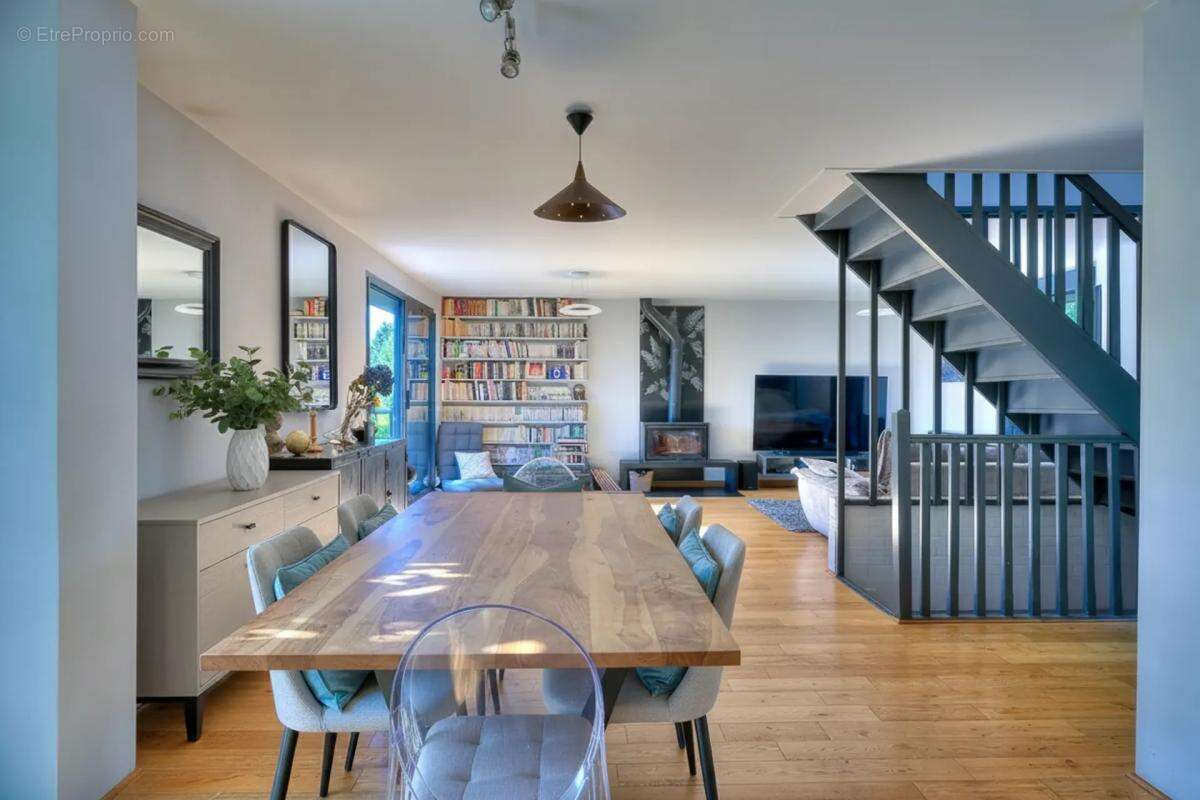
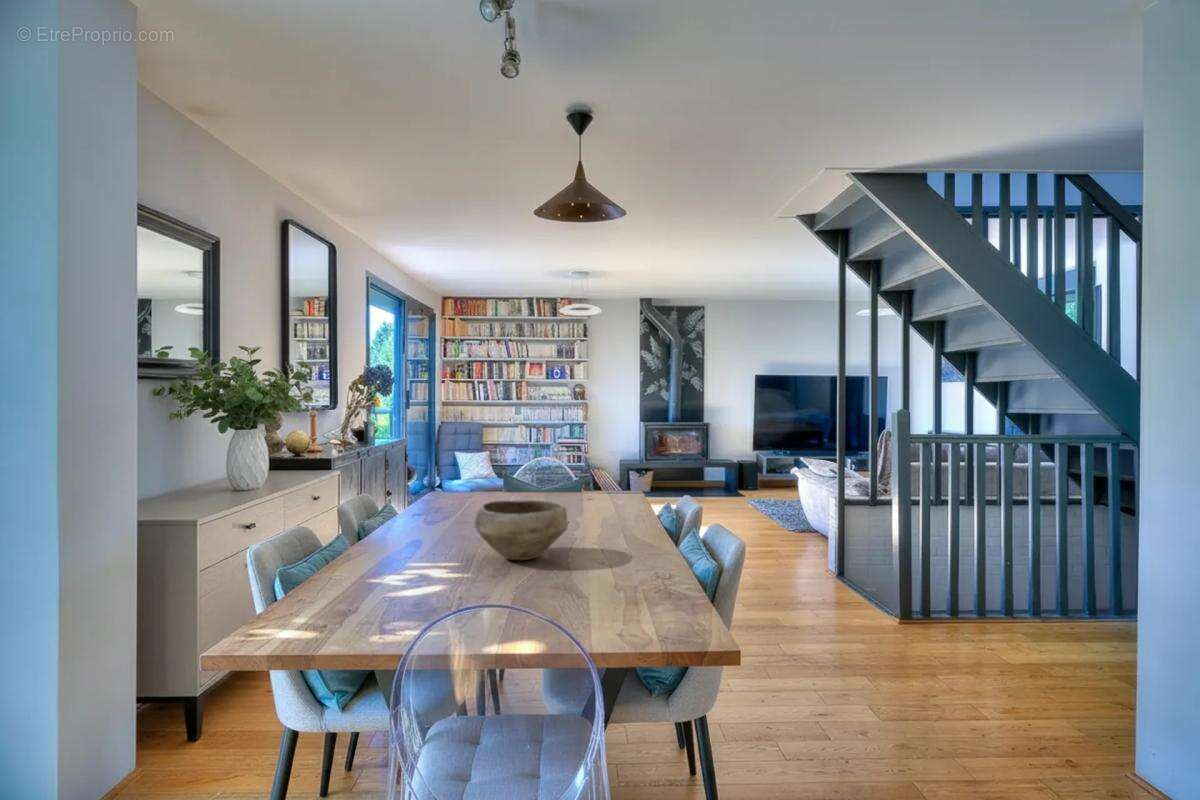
+ bowl (521, 530)
